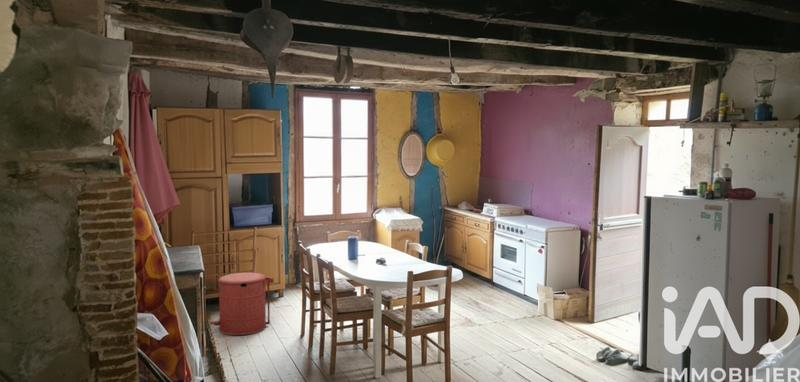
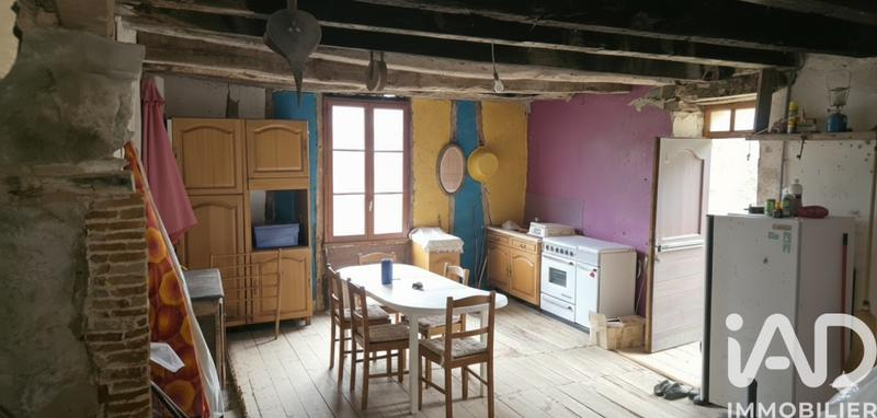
- trash can (242, 302)
